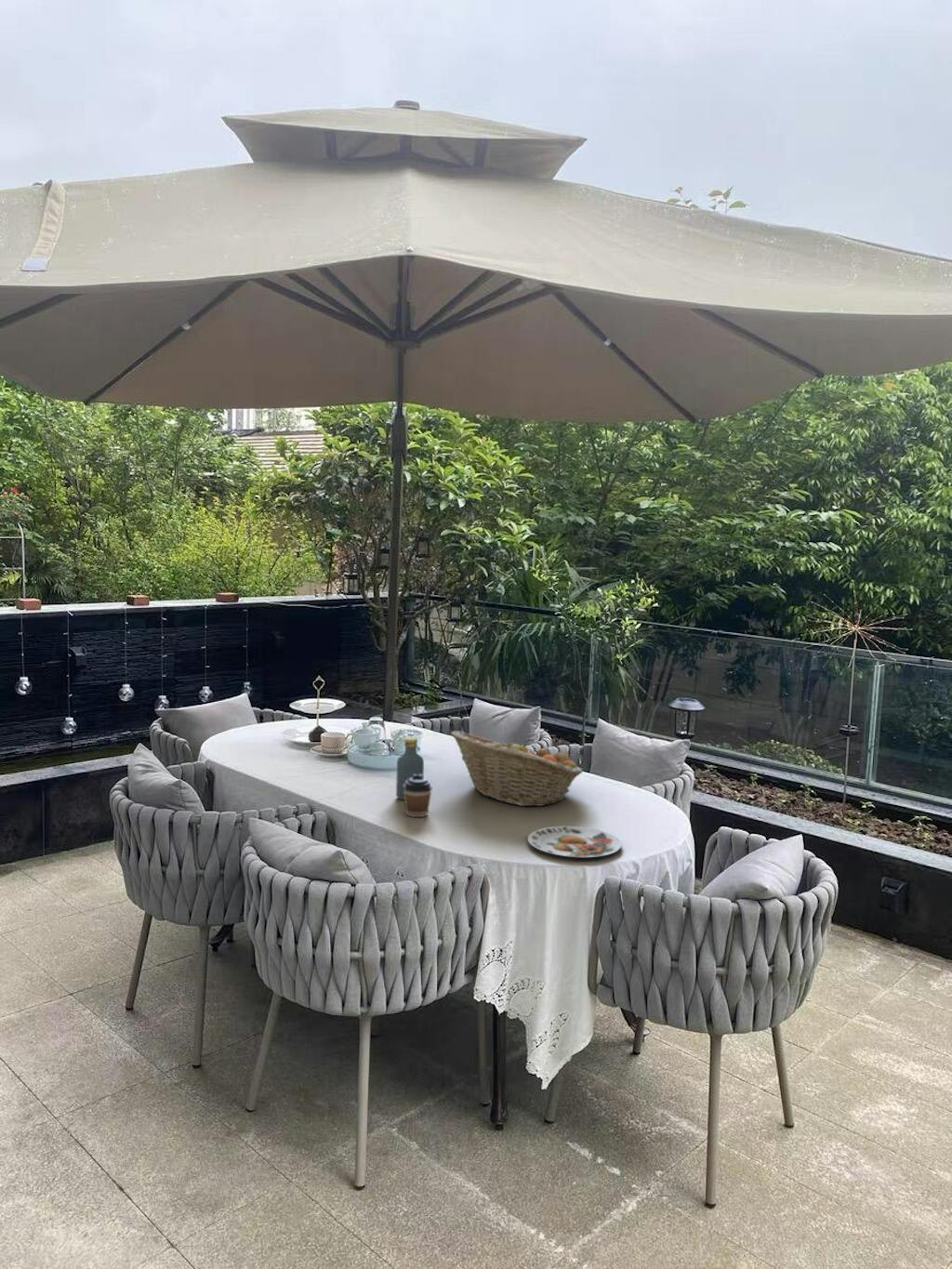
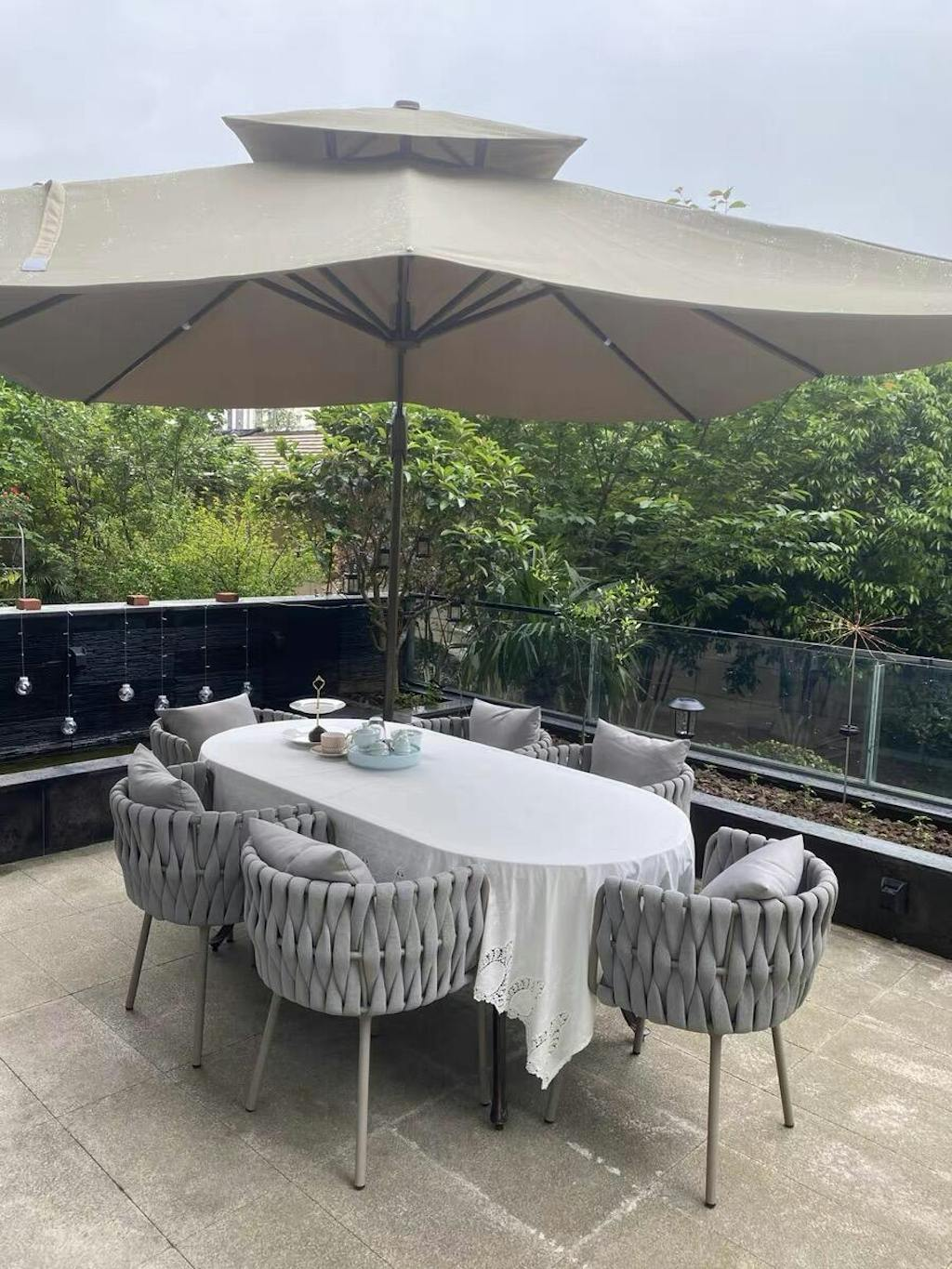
- fruit basket (514, 762)
- coffee cup (417, 795)
- plate (574, 842)
- vodka (410, 767)
